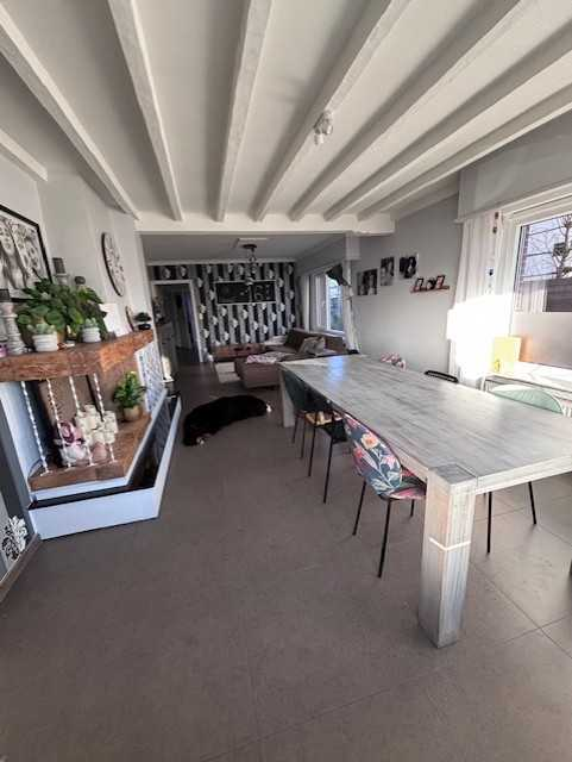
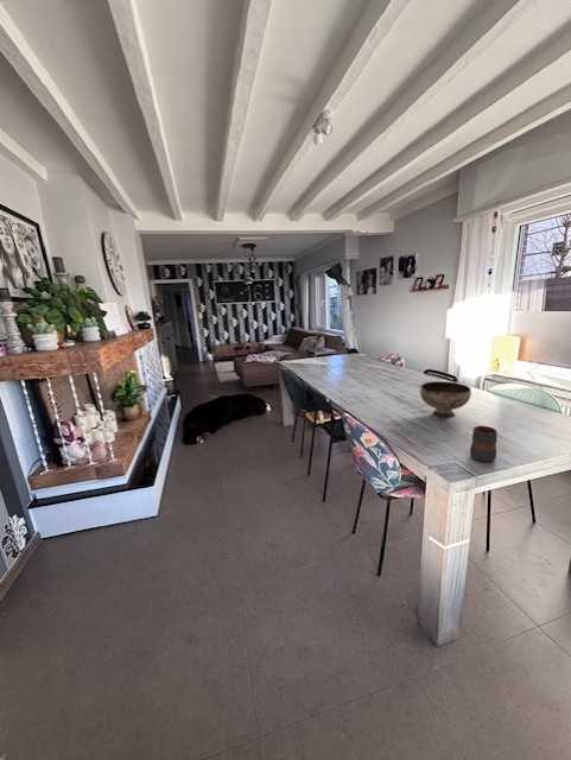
+ mug (484, 442)
+ bowl (444, 400)
